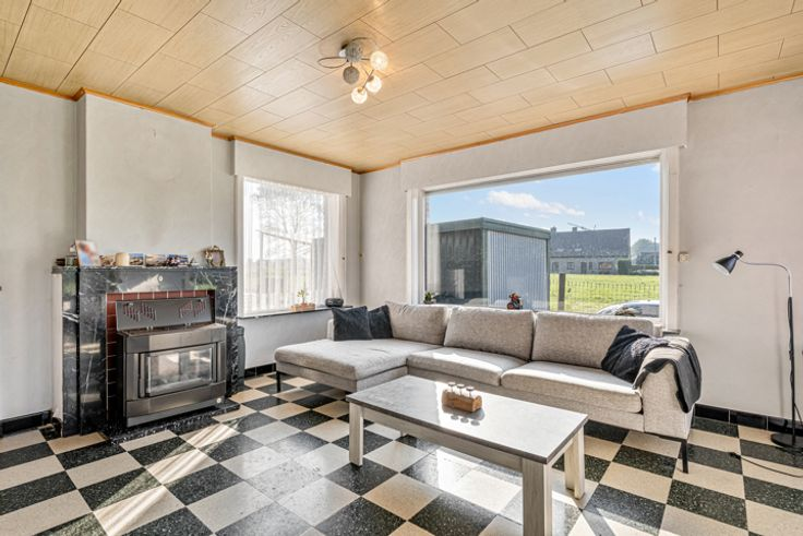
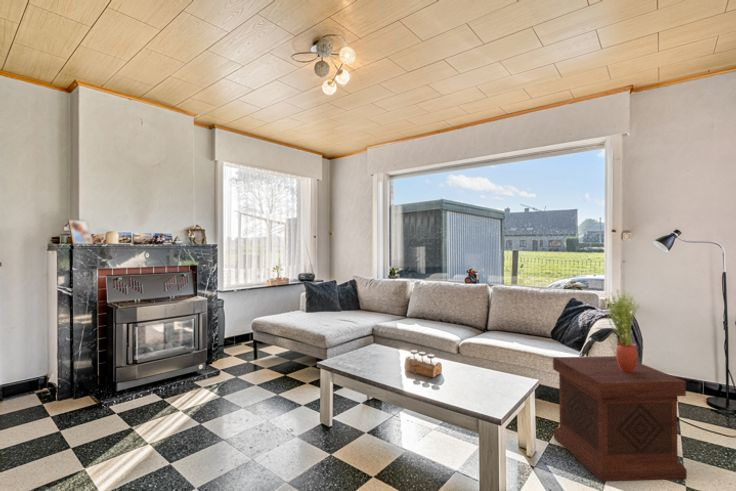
+ side table (613, 412)
+ potted plant (619, 329)
